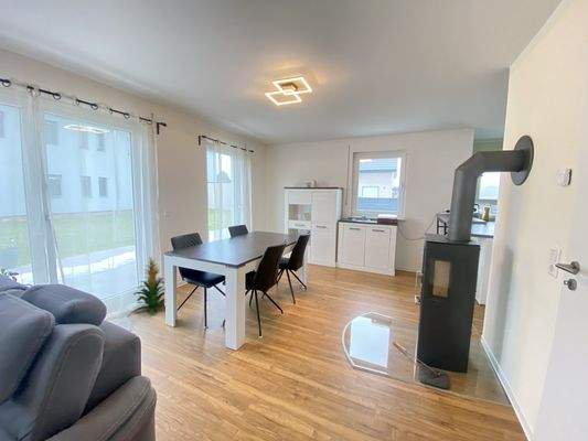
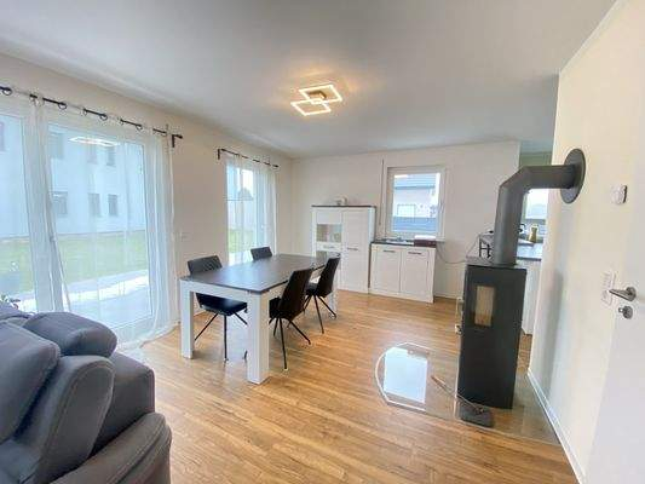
- indoor plant (152, 282)
